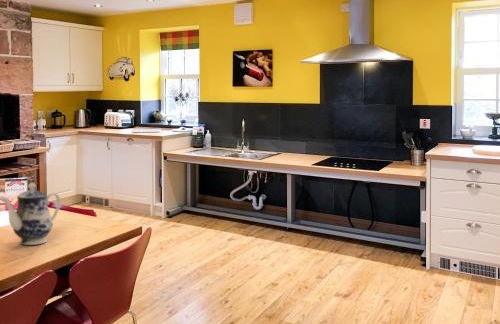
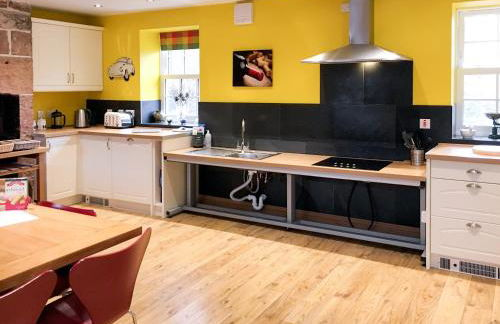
- teapot (32, 212)
